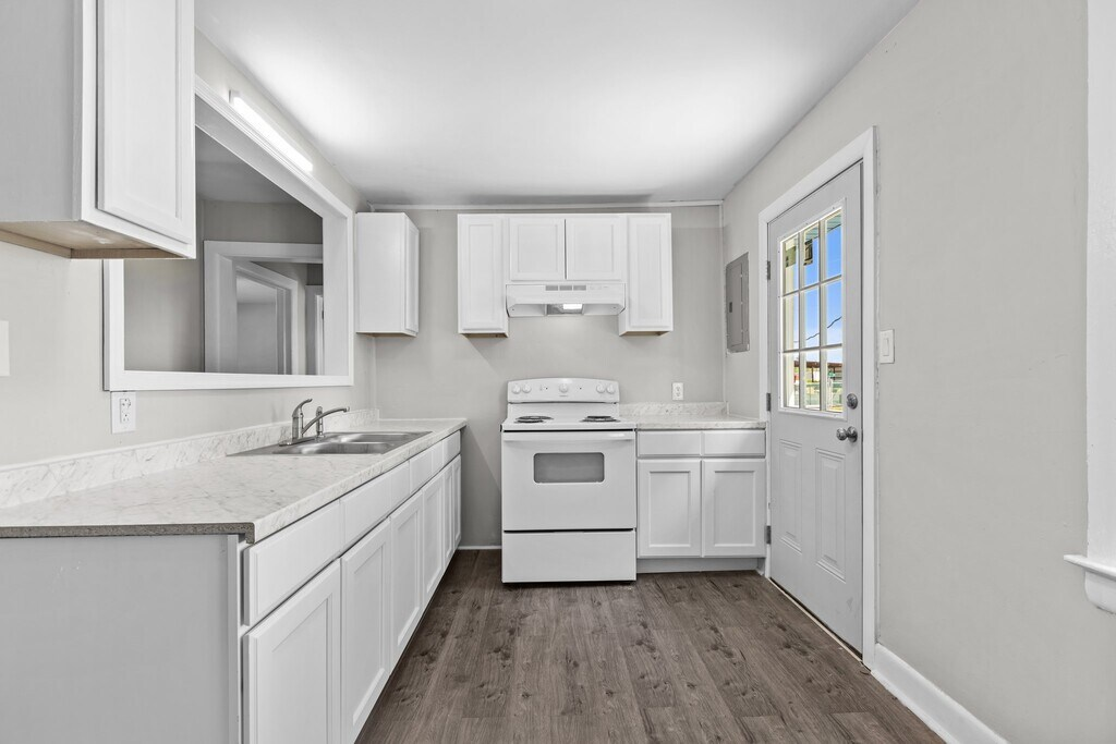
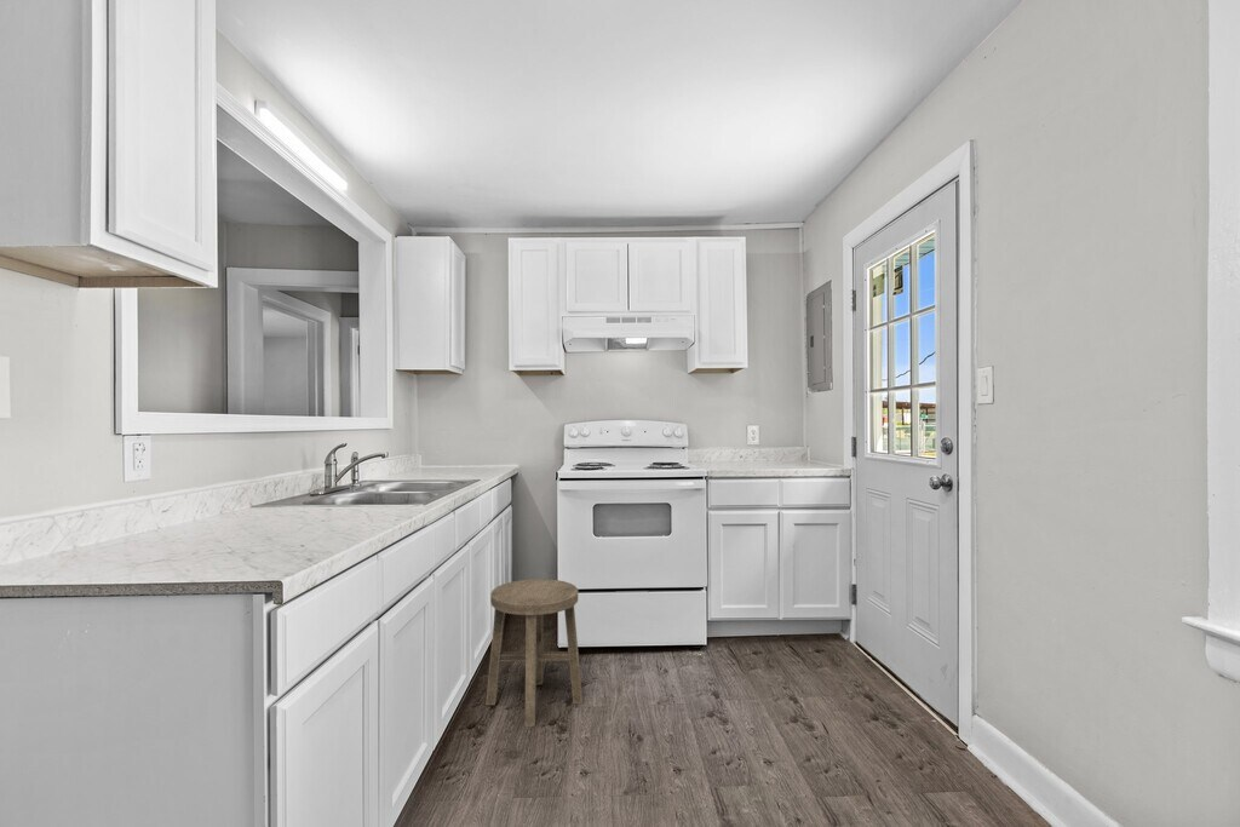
+ stool (534, 645)
